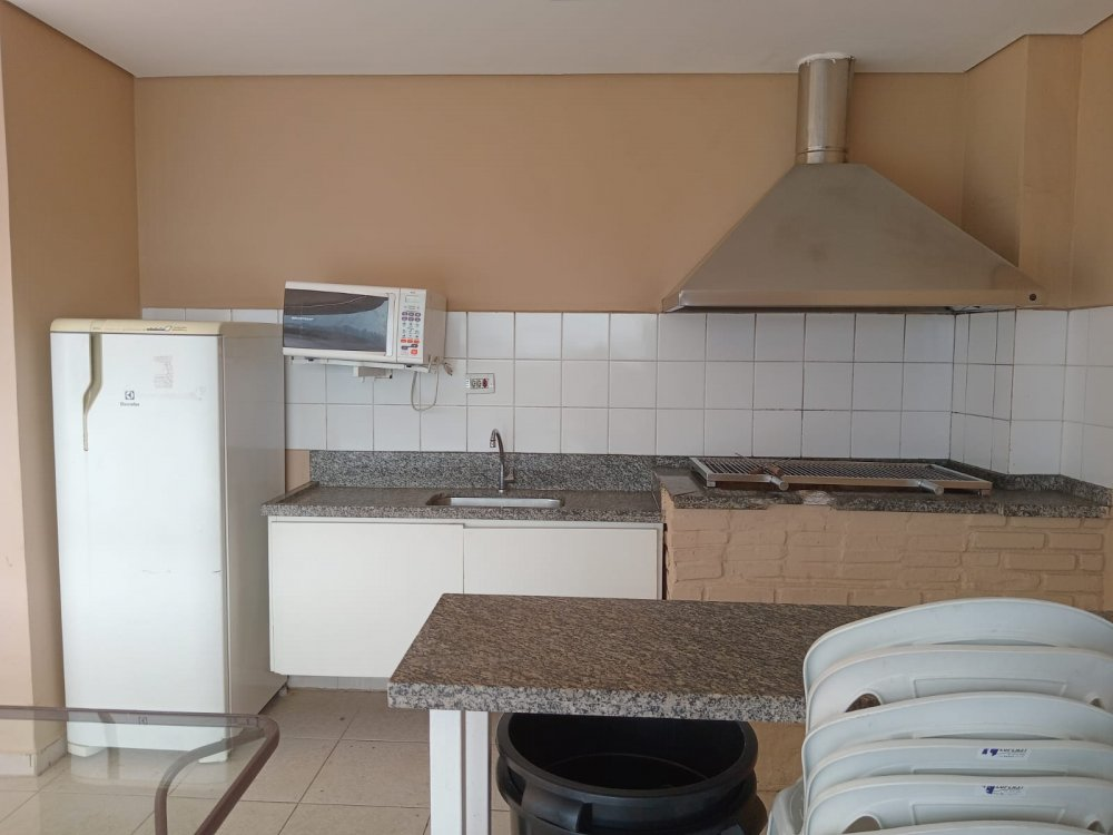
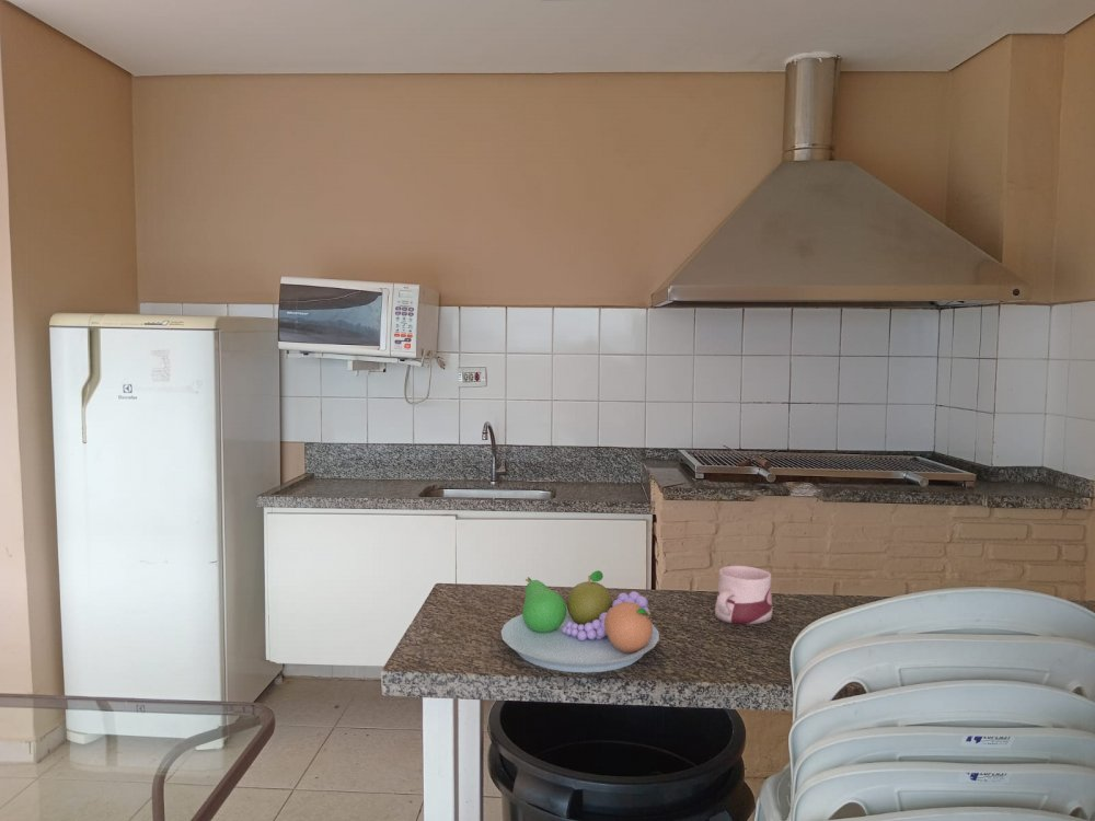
+ mug (741, 594)
+ fruit bowl (577, 614)
